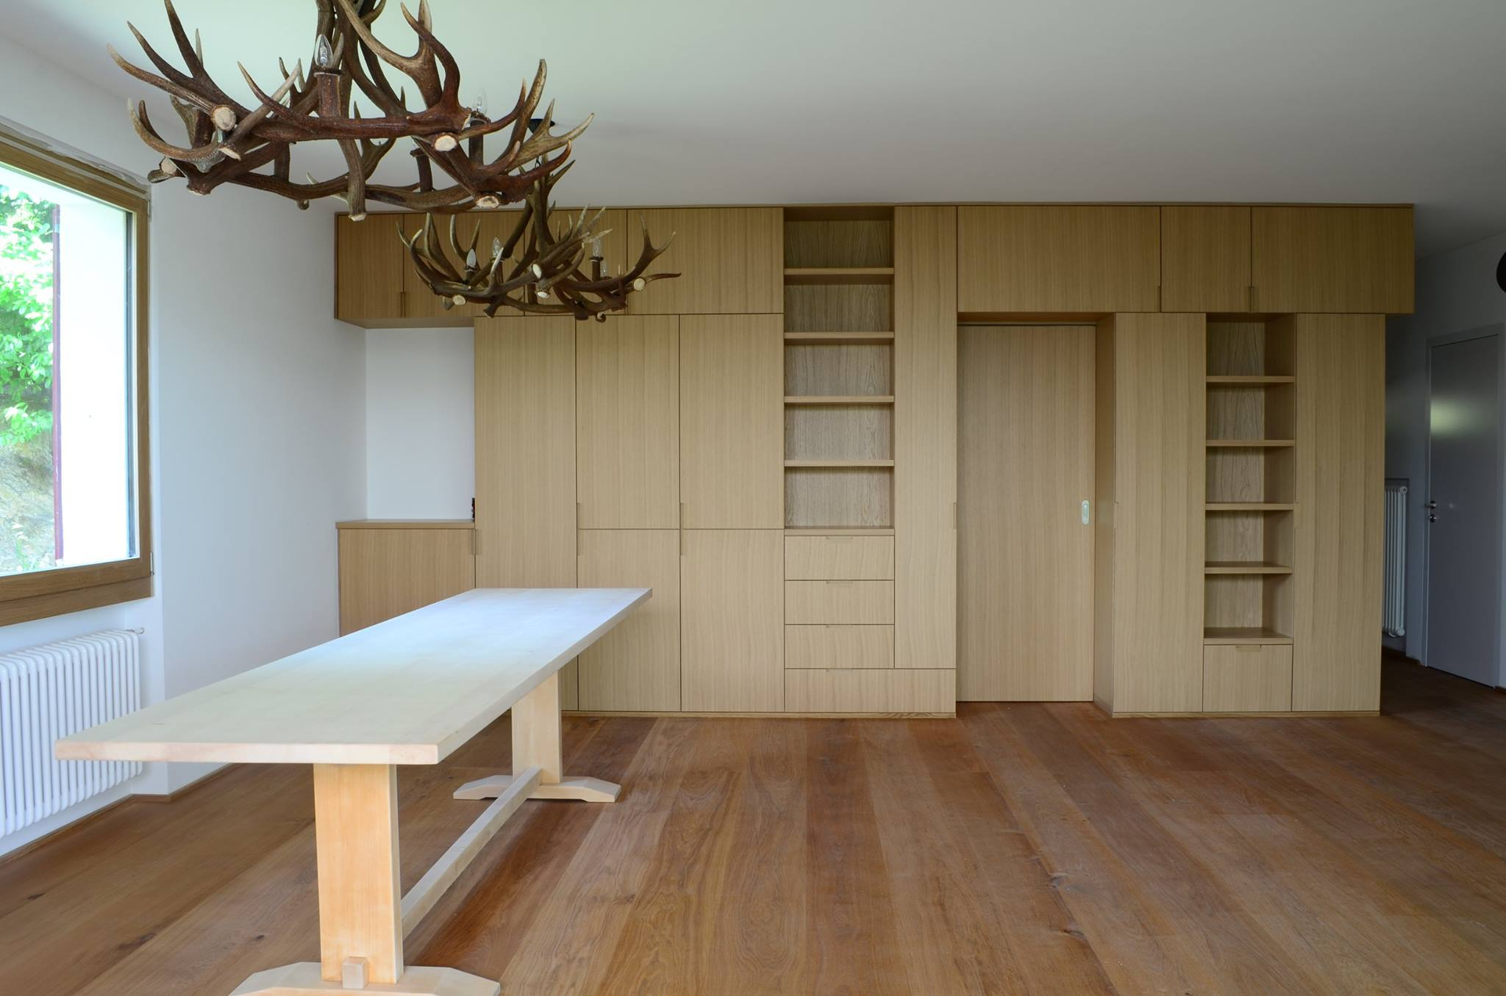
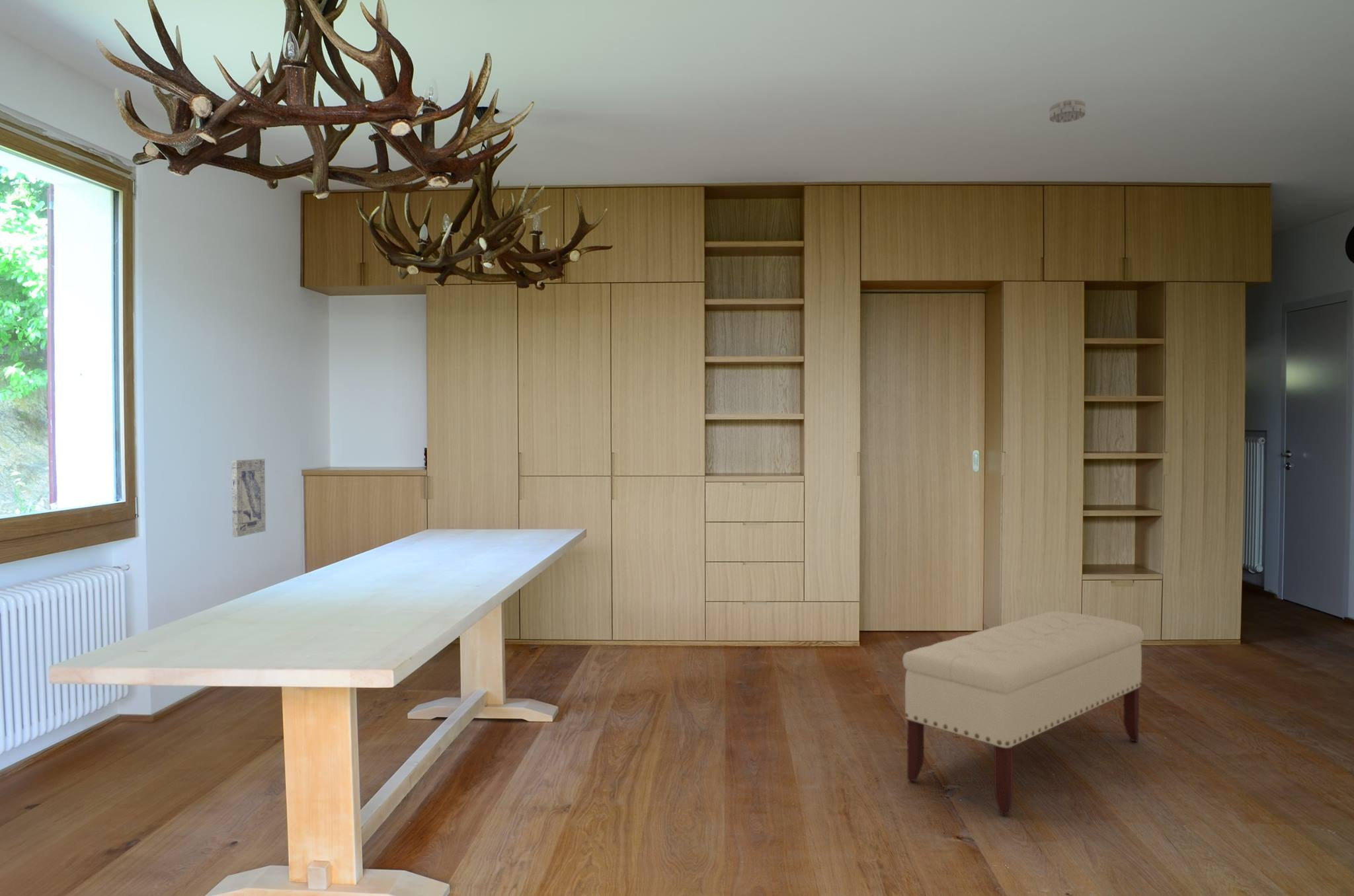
+ bench (1029, 696)
+ smoke detector (1067, 110)
+ wall art (249, 496)
